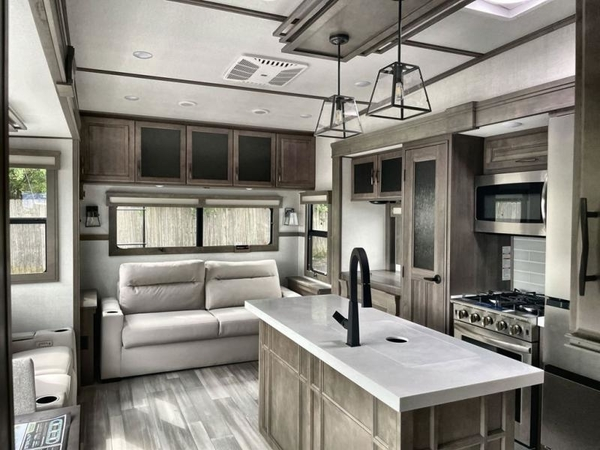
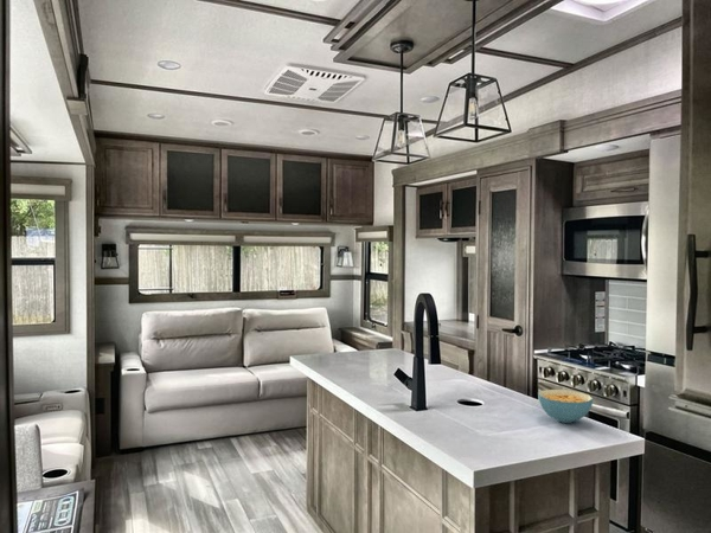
+ cereal bowl (564, 407)
